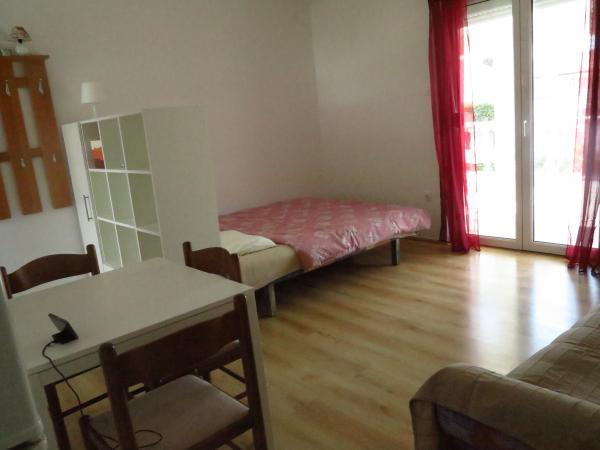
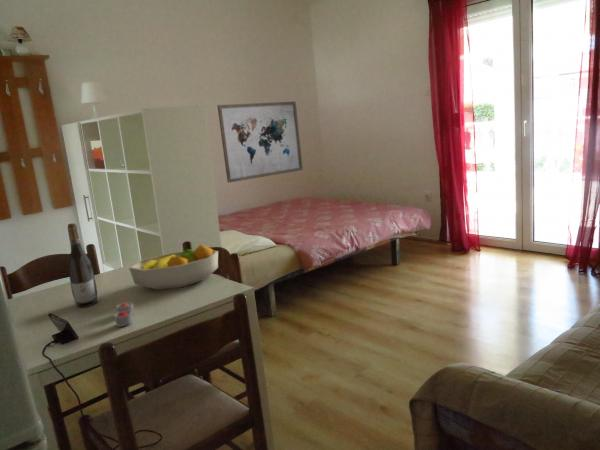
+ wall art (263, 140)
+ fruit bowl (175, 265)
+ candle (124, 313)
+ wine bottle (79, 264)
